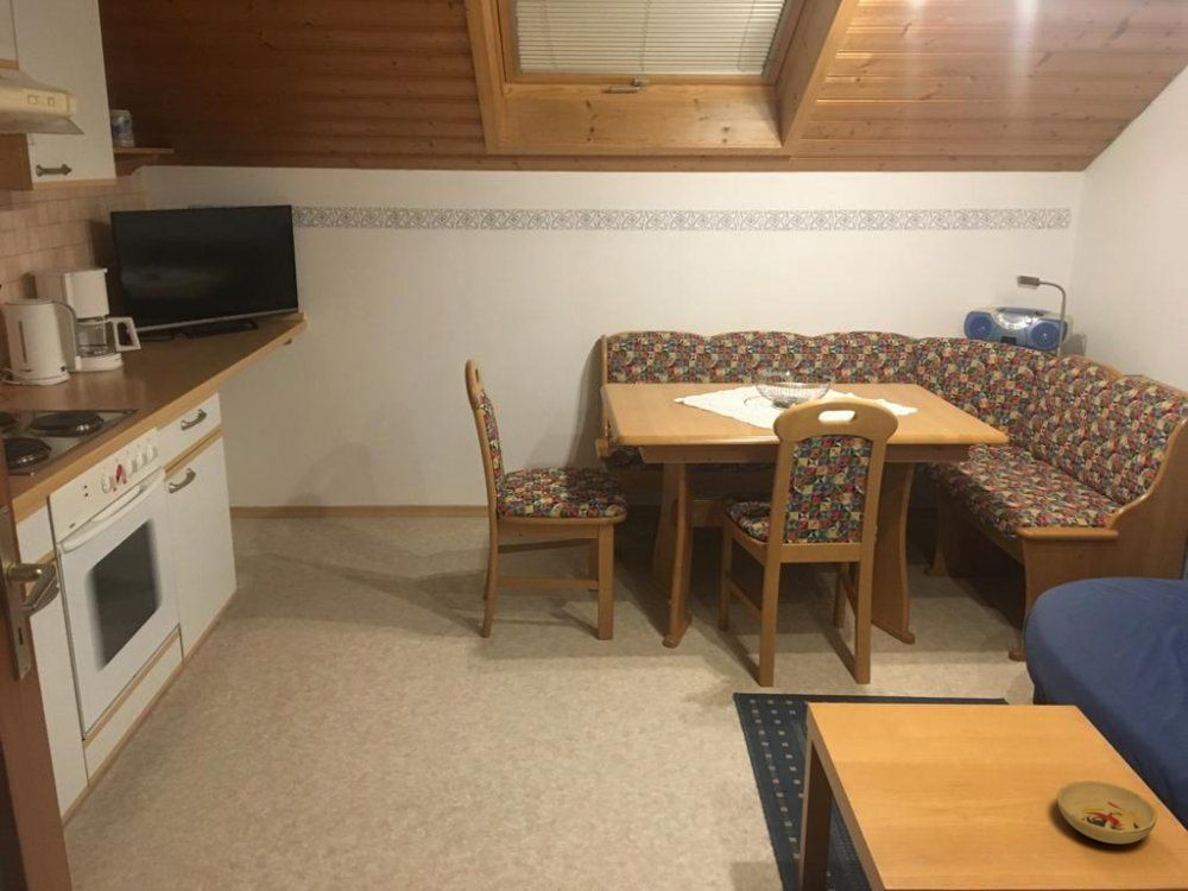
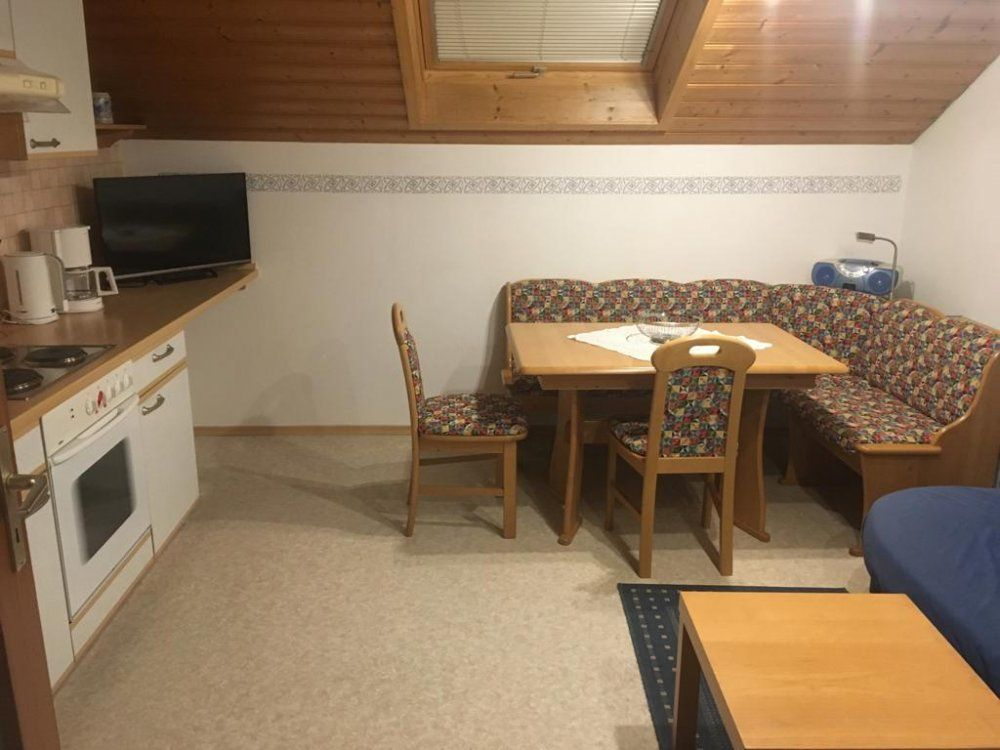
- bowl (1104, 816)
